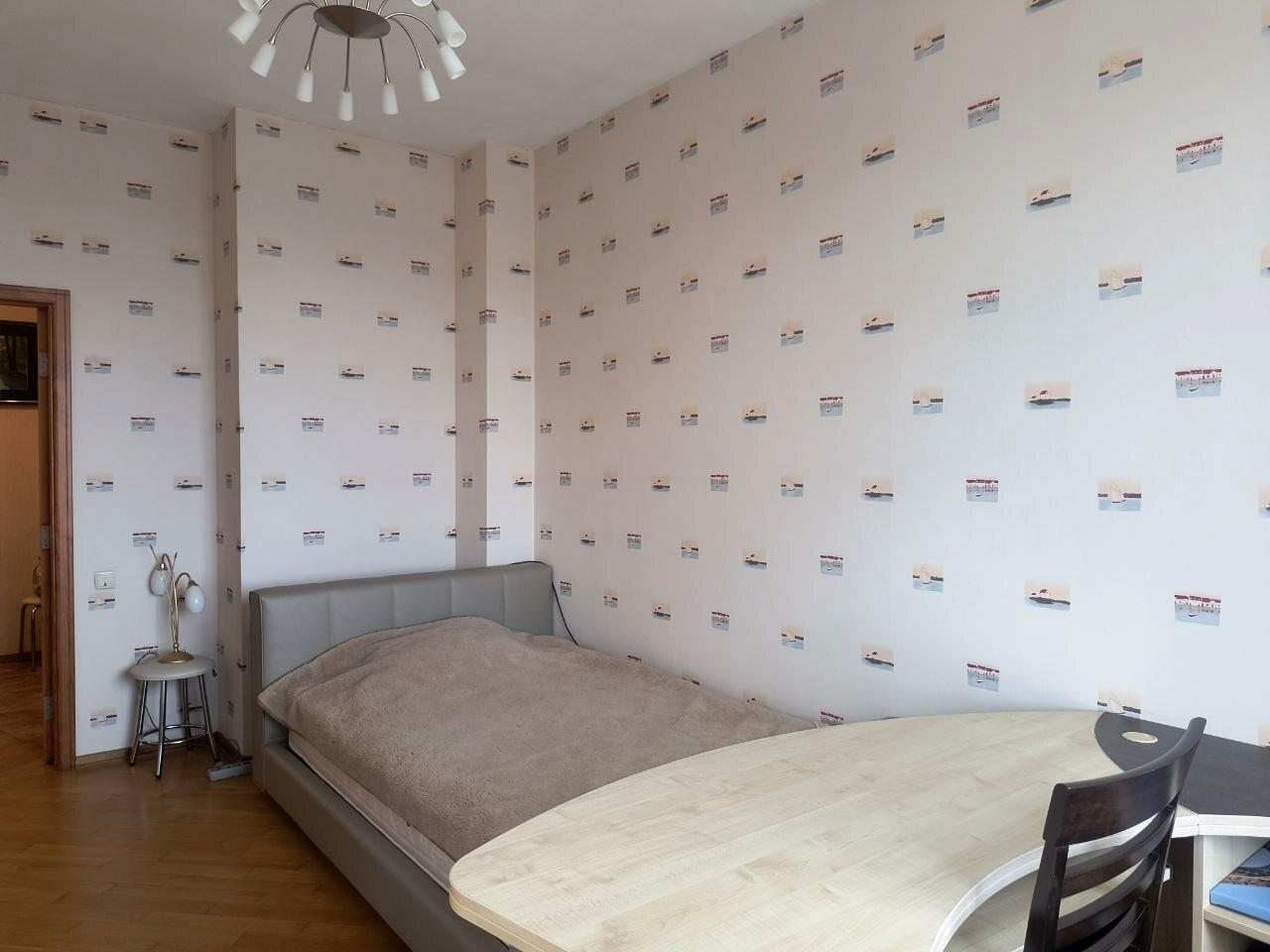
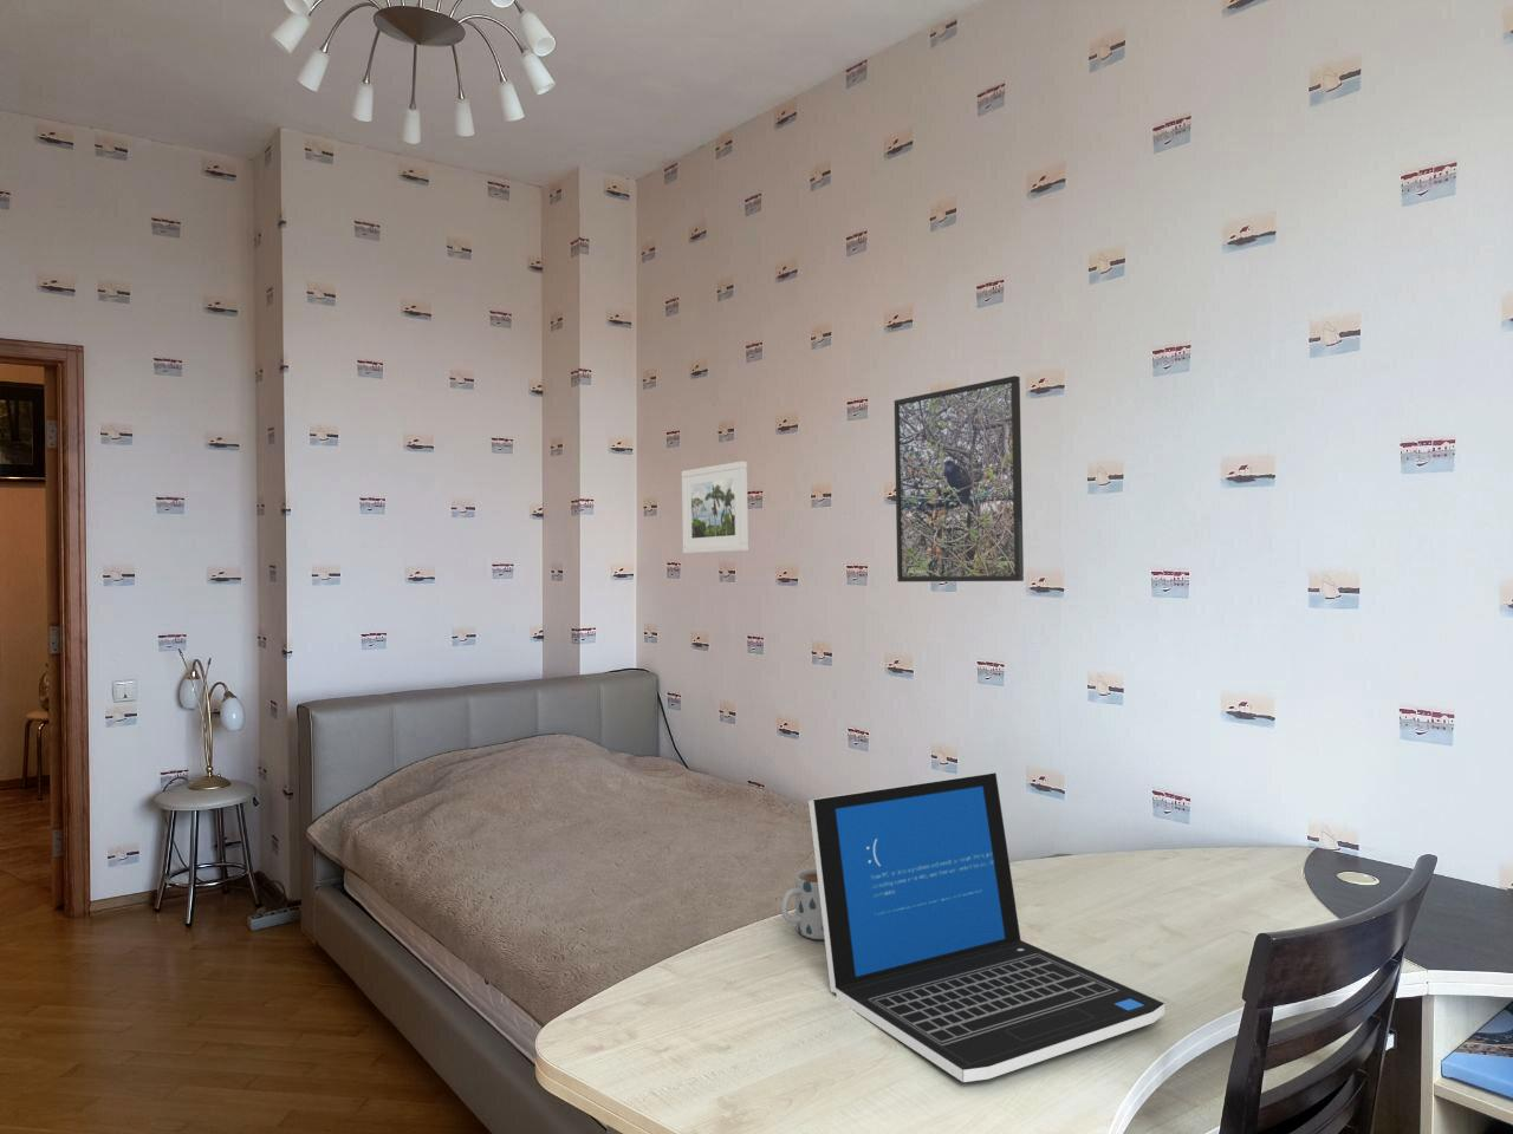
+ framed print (954, 485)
+ laptop (980, 904)
+ mug (814, 905)
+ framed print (712, 509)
